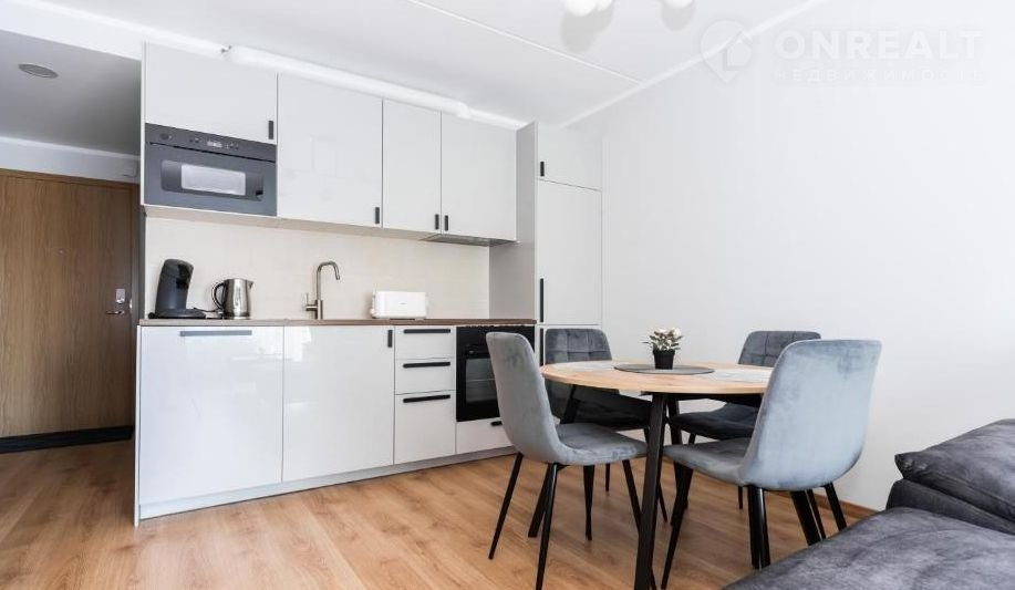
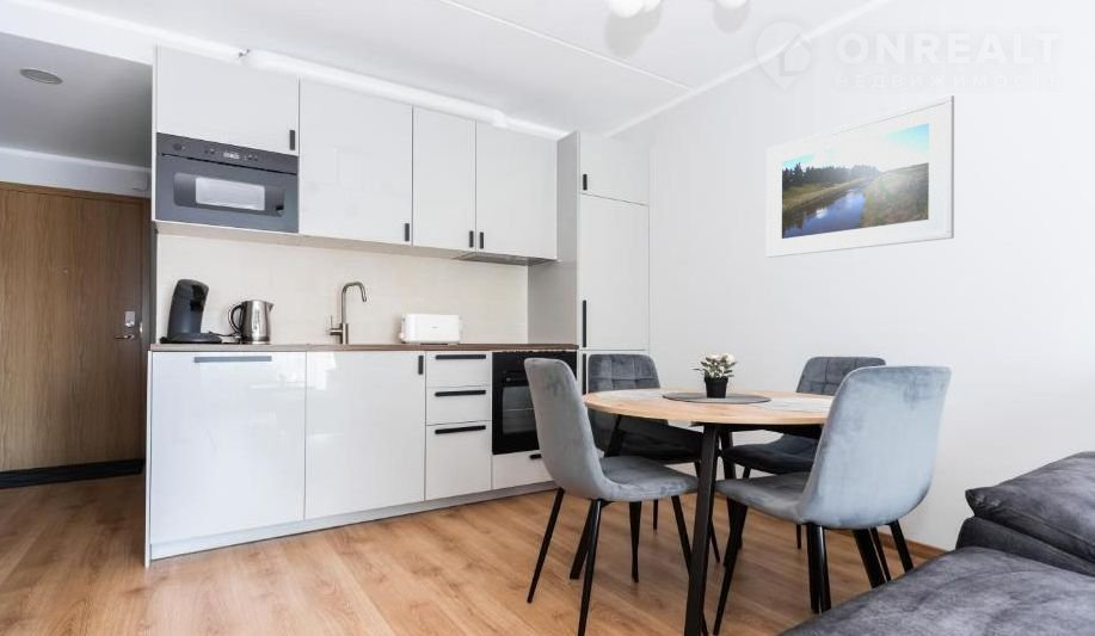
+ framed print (847, 187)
